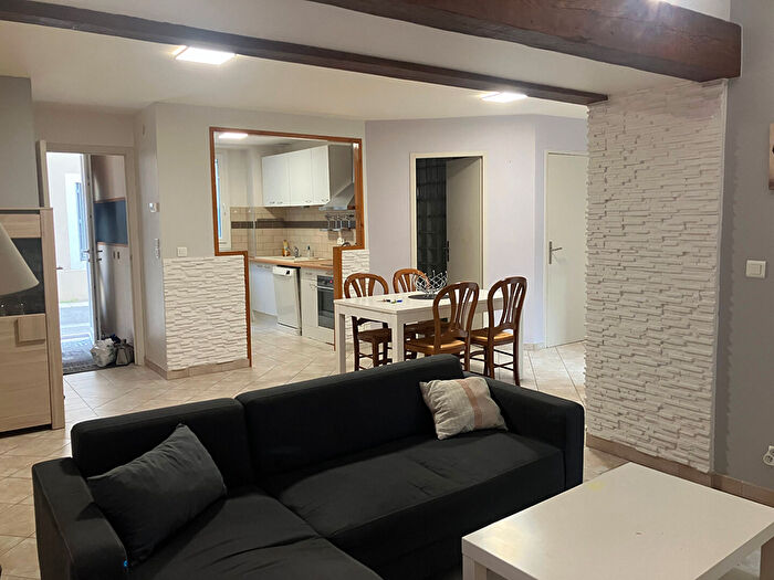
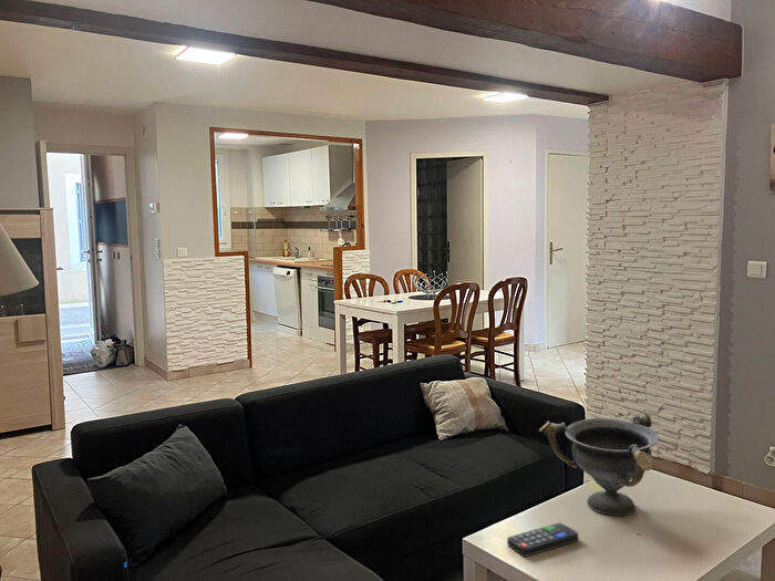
+ decorative bowl (621, 465)
+ remote control (542, 538)
